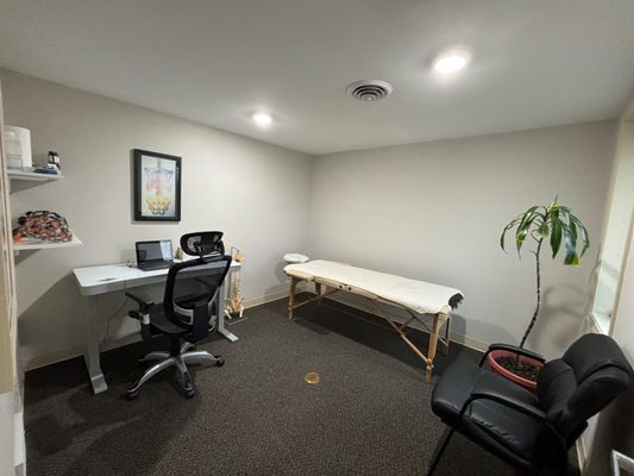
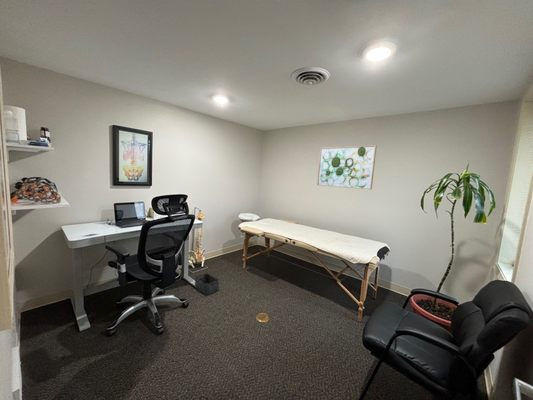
+ wall art (343, 167)
+ storage bin (206, 283)
